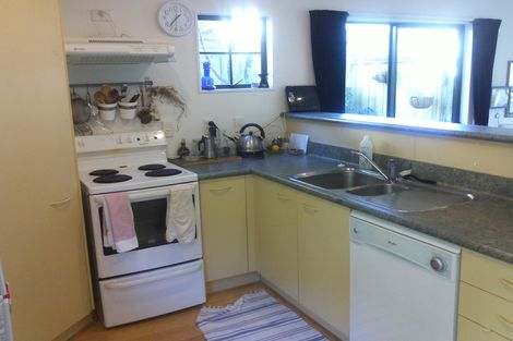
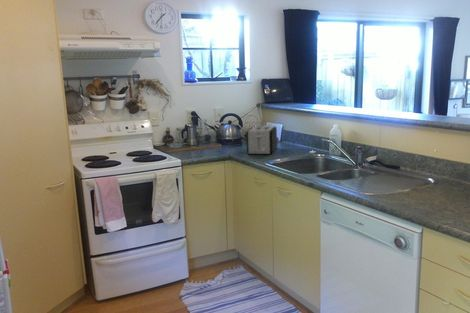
+ toaster (262, 139)
